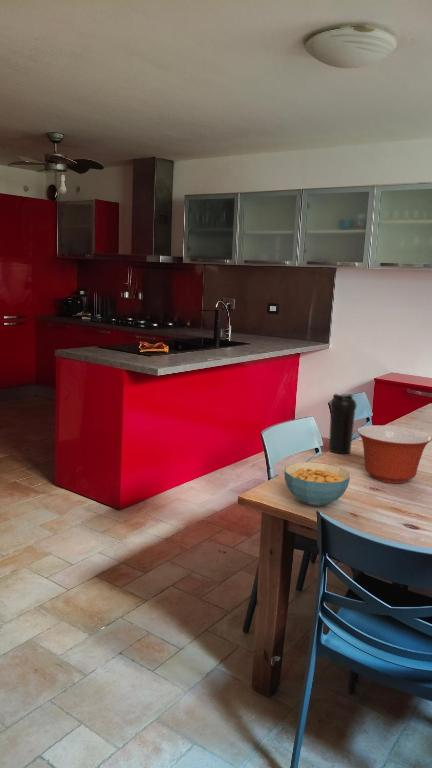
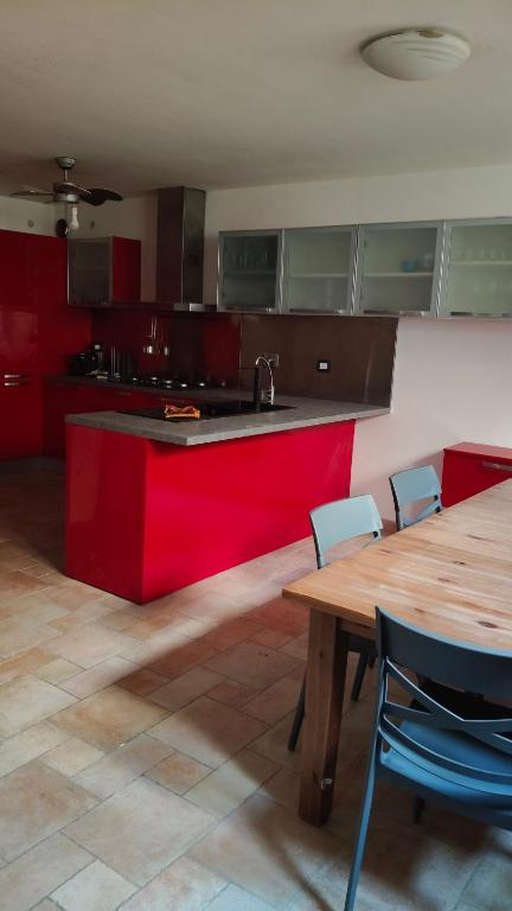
- mixing bowl (391, 455)
- water bottle (341, 422)
- cereal bowl (315, 487)
